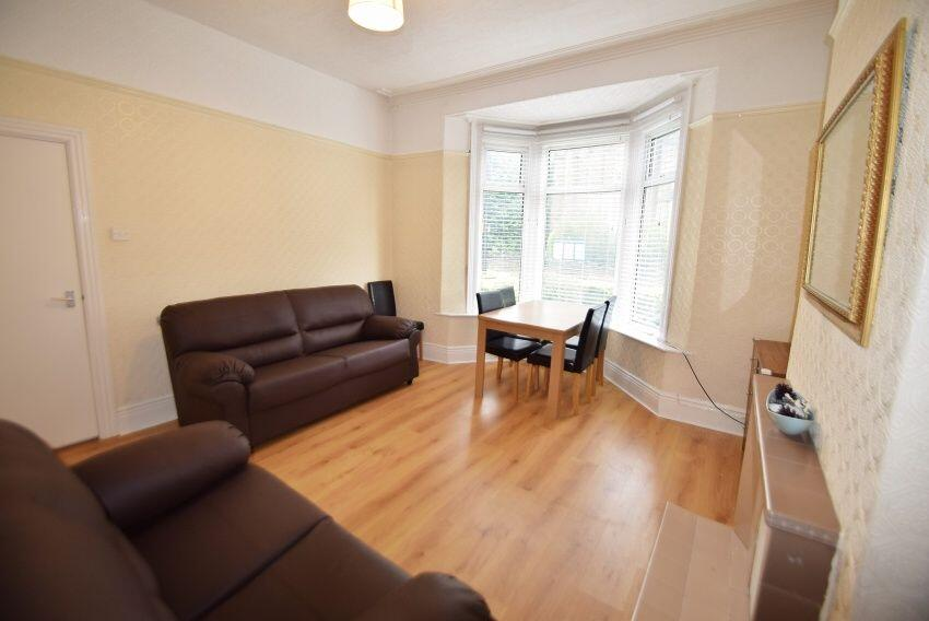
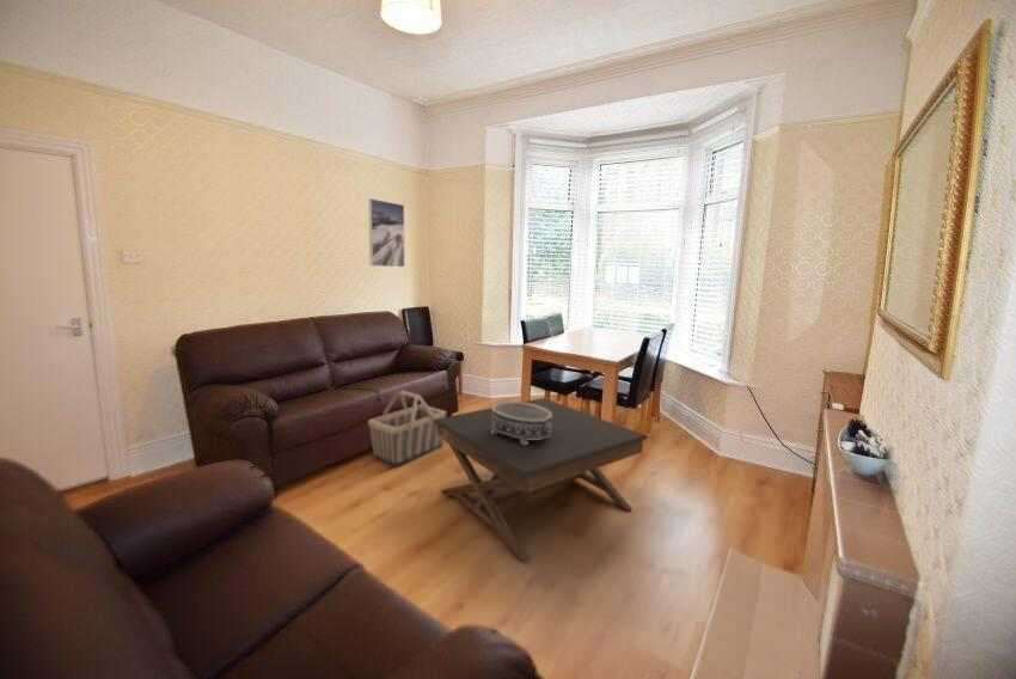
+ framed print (387, 234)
+ decorative bowl (520, 422)
+ basket (408, 422)
+ coffee table (534, 463)
